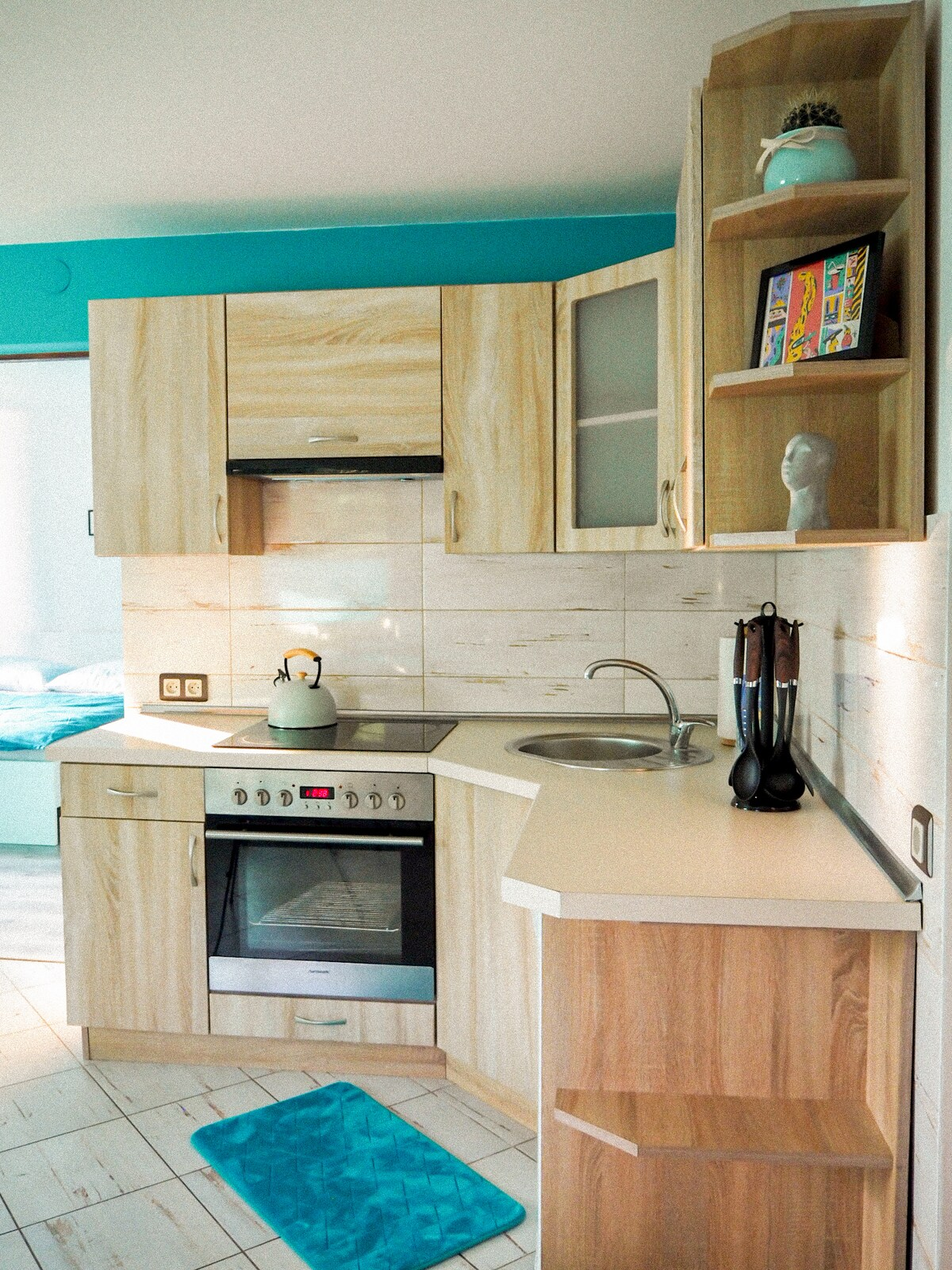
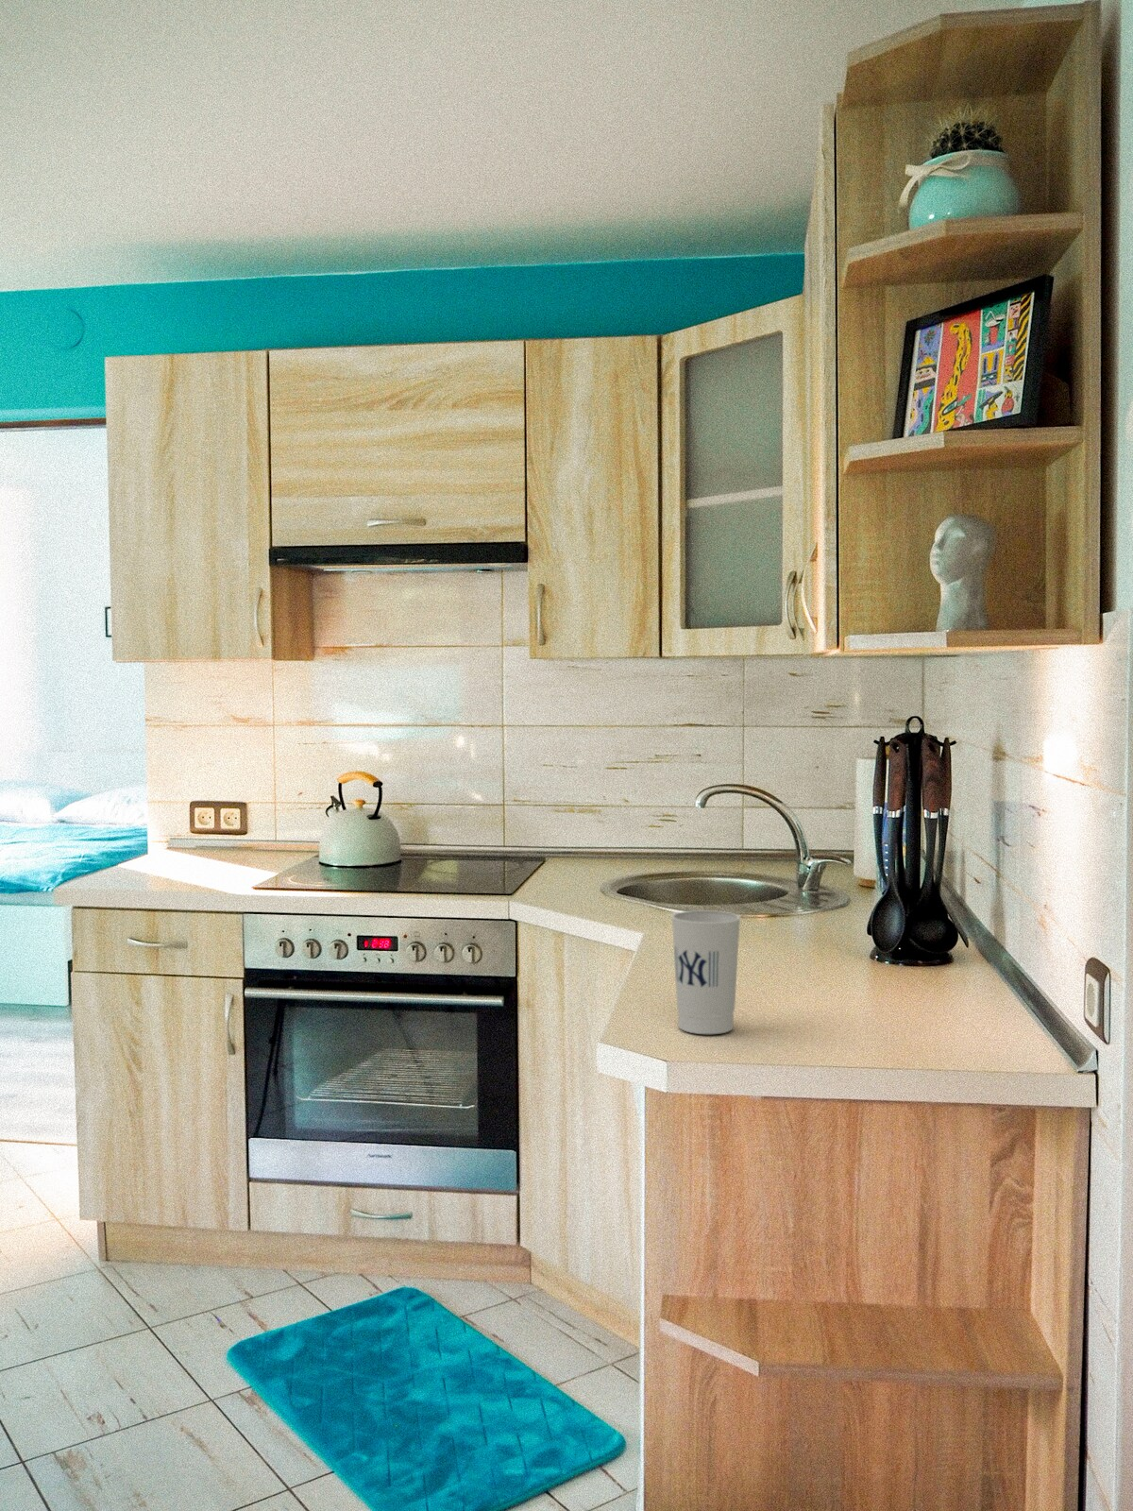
+ cup (706, 972)
